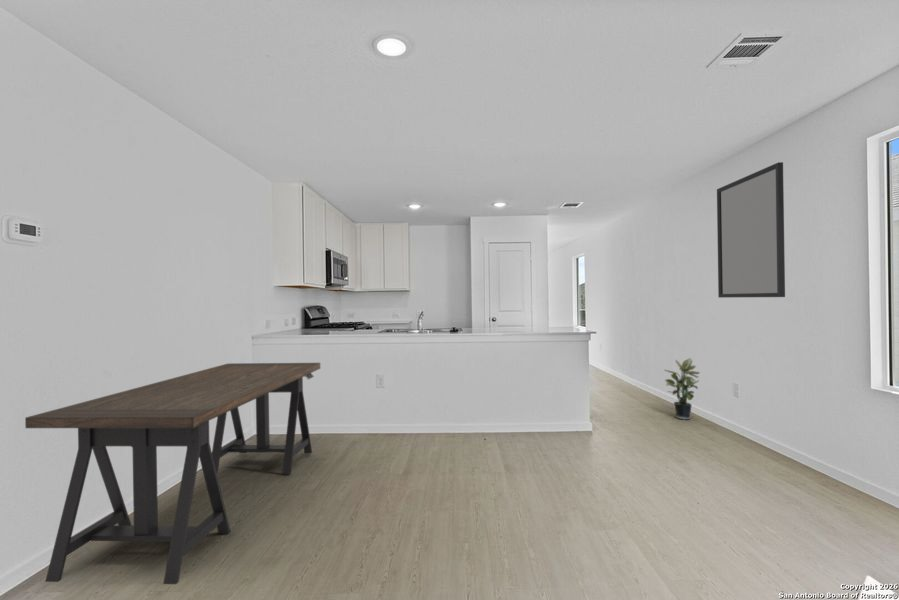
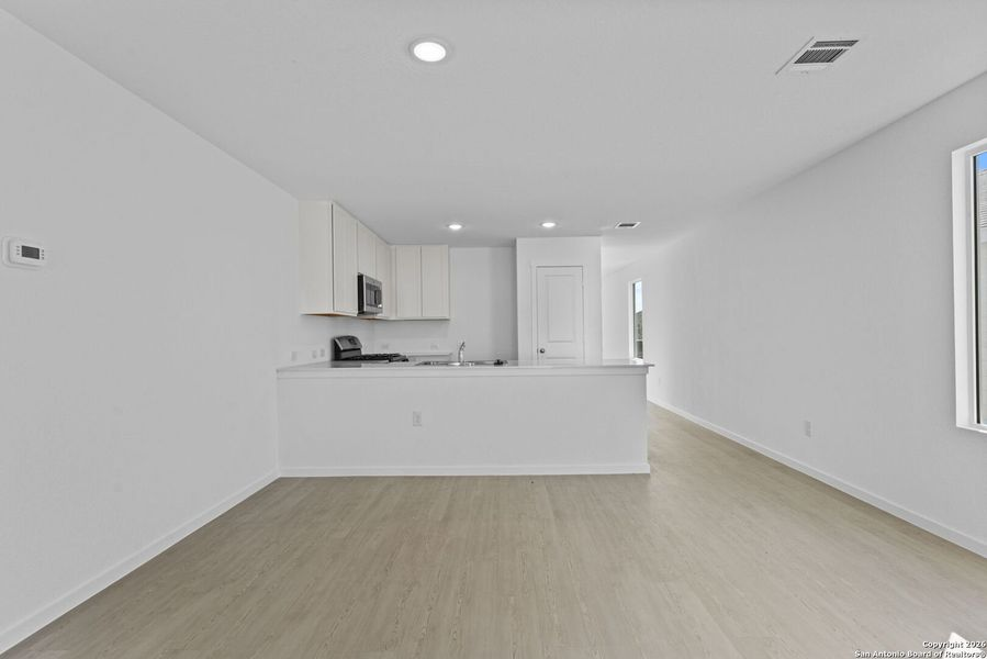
- desk (218, 440)
- potted plant (683, 387)
- home mirror (747, 237)
